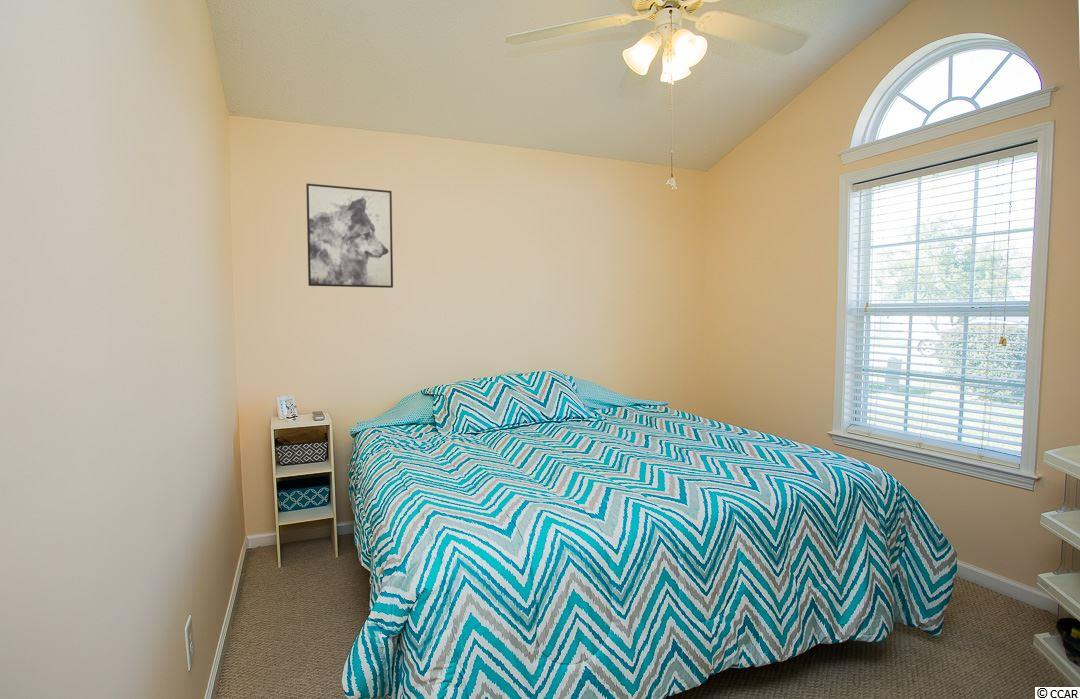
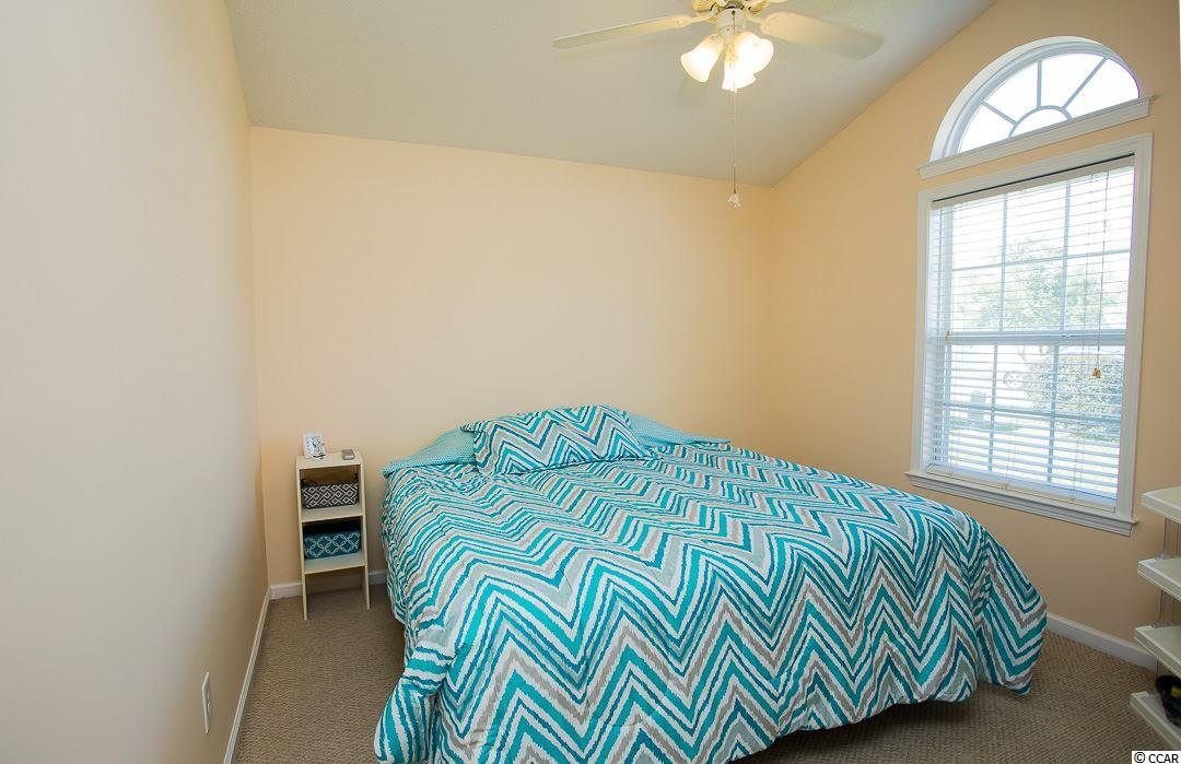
- wall art (350, 237)
